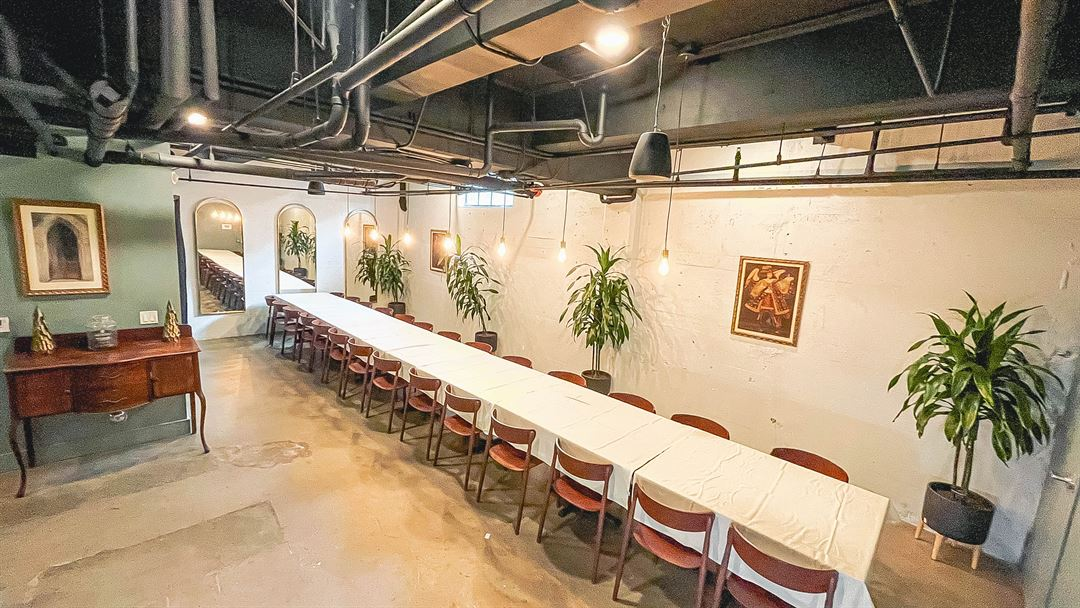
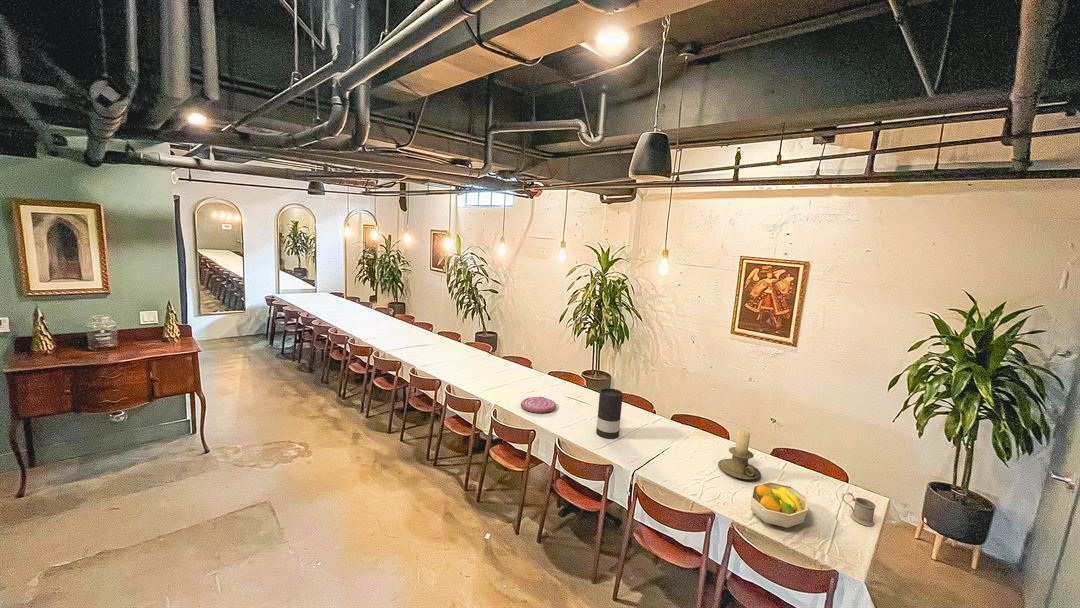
+ mug (858, 507)
+ fruit bowl (778, 502)
+ candle holder (741, 451)
+ plate (538, 404)
+ vase (609, 412)
